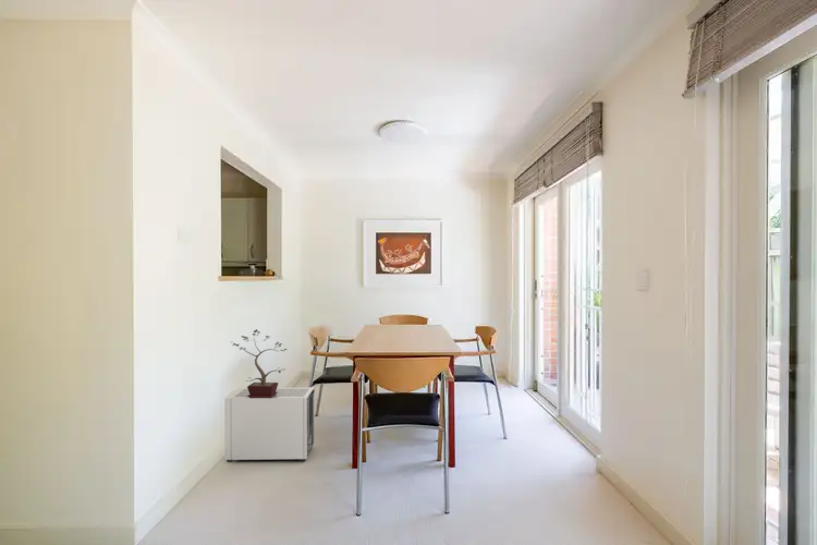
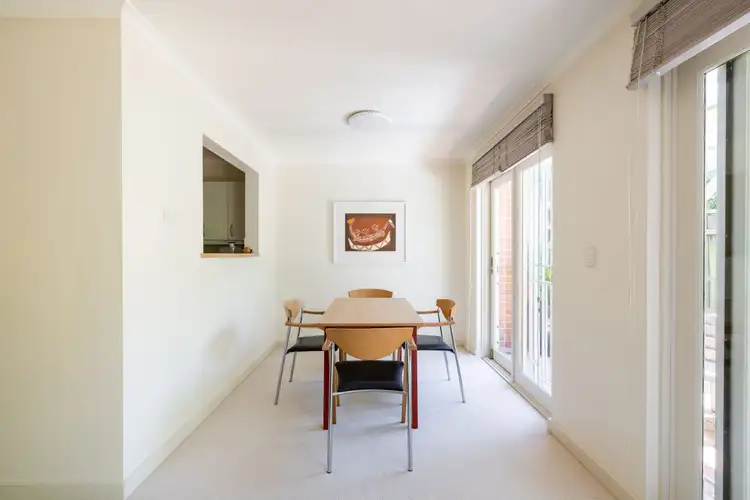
- potted plant (256, 361)
- air purifier (270, 423)
